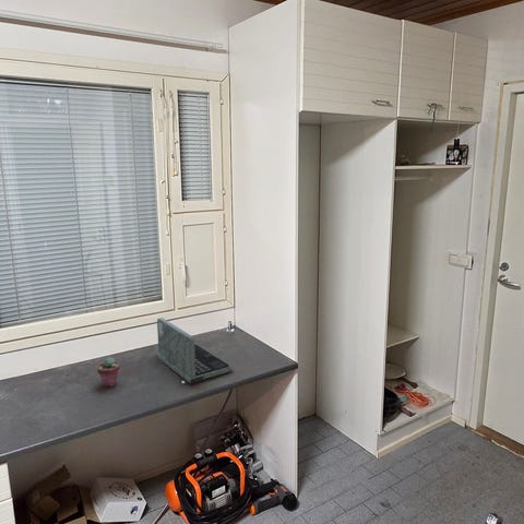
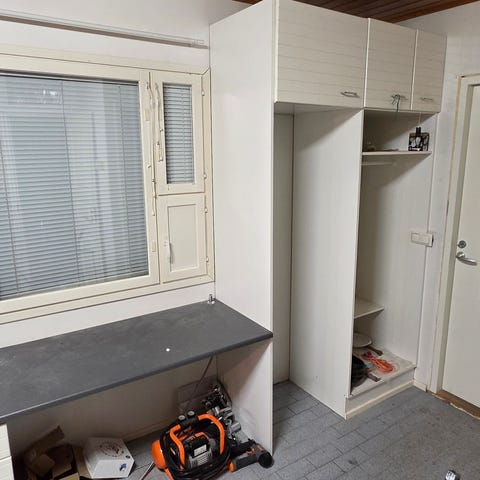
- laptop (190, 345)
- potted succulent (108, 370)
